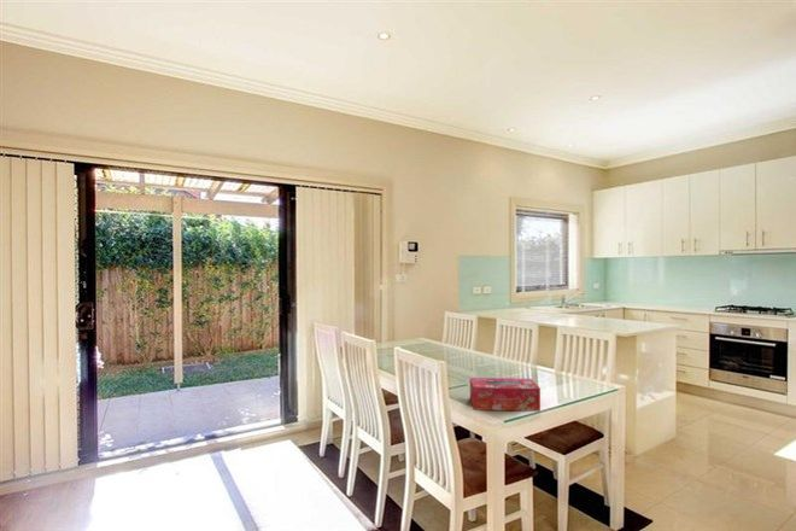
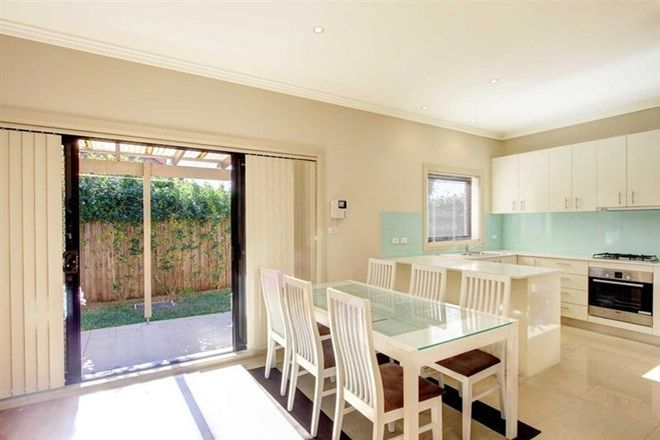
- tissue box (503, 393)
